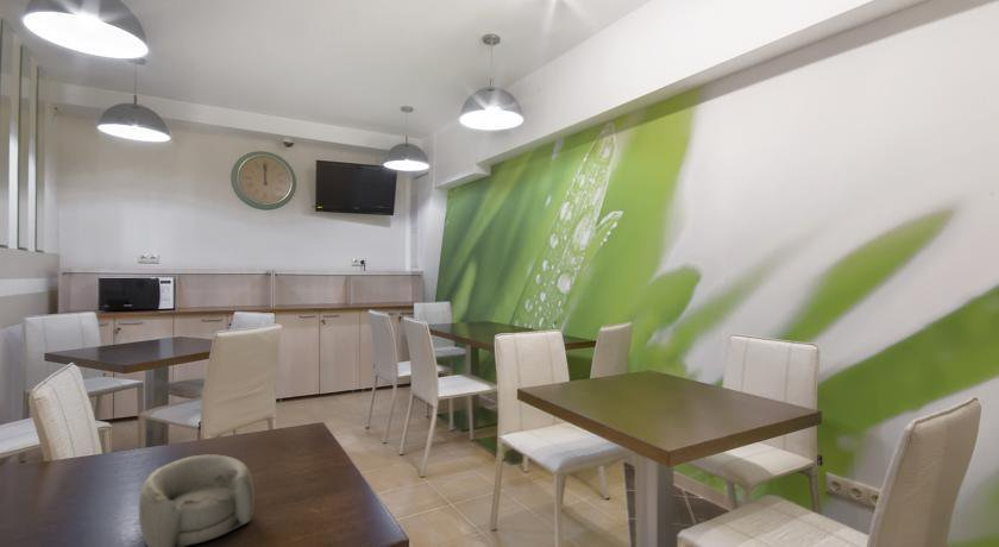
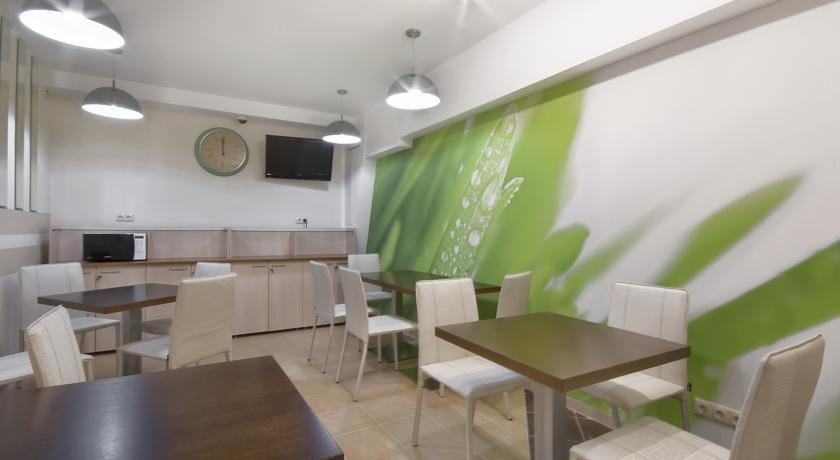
- decorative bowl (196, 496)
